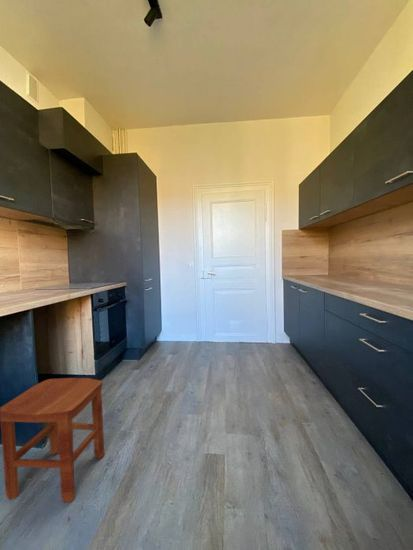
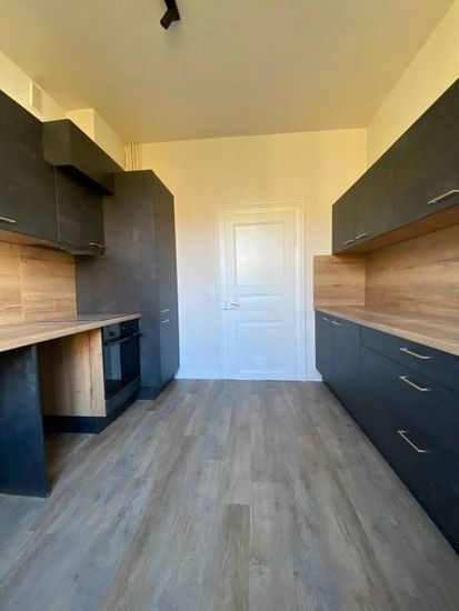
- stool (58, 433)
